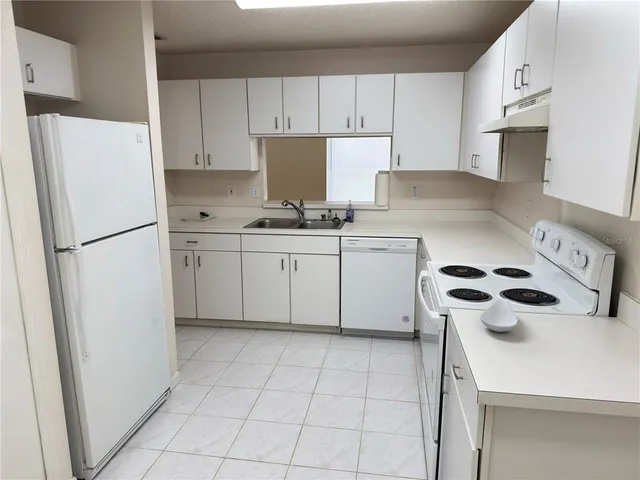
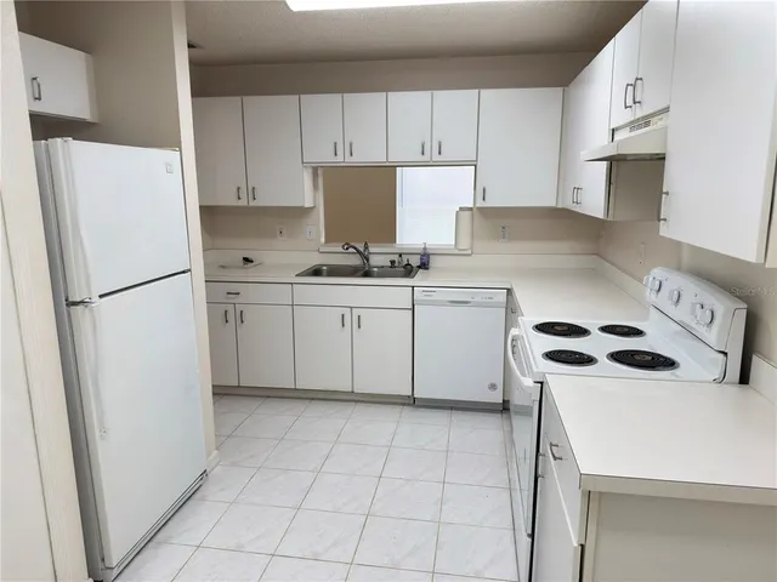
- spoon rest (500, 313)
